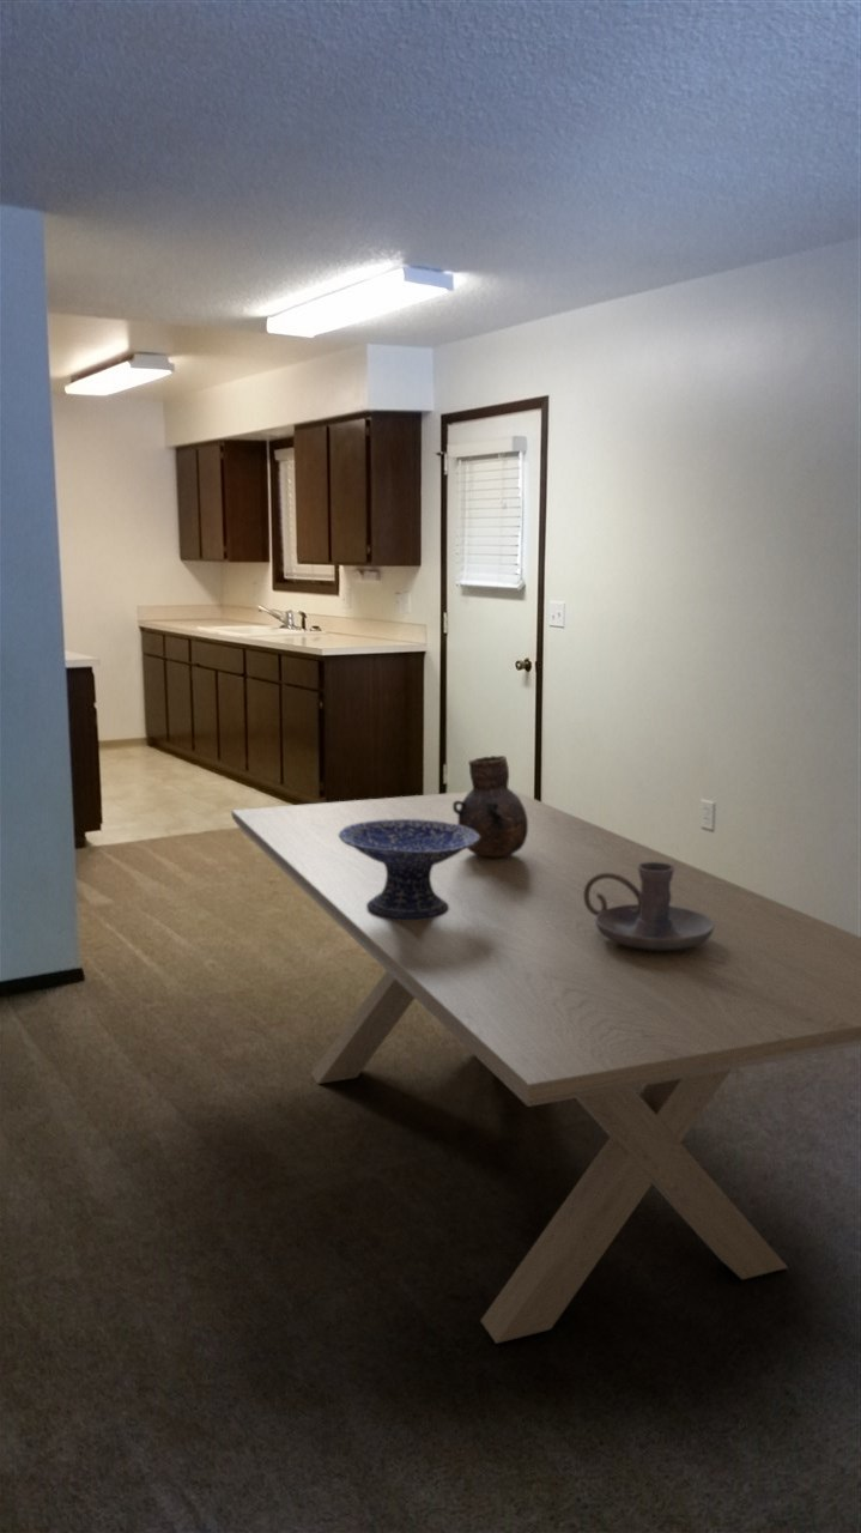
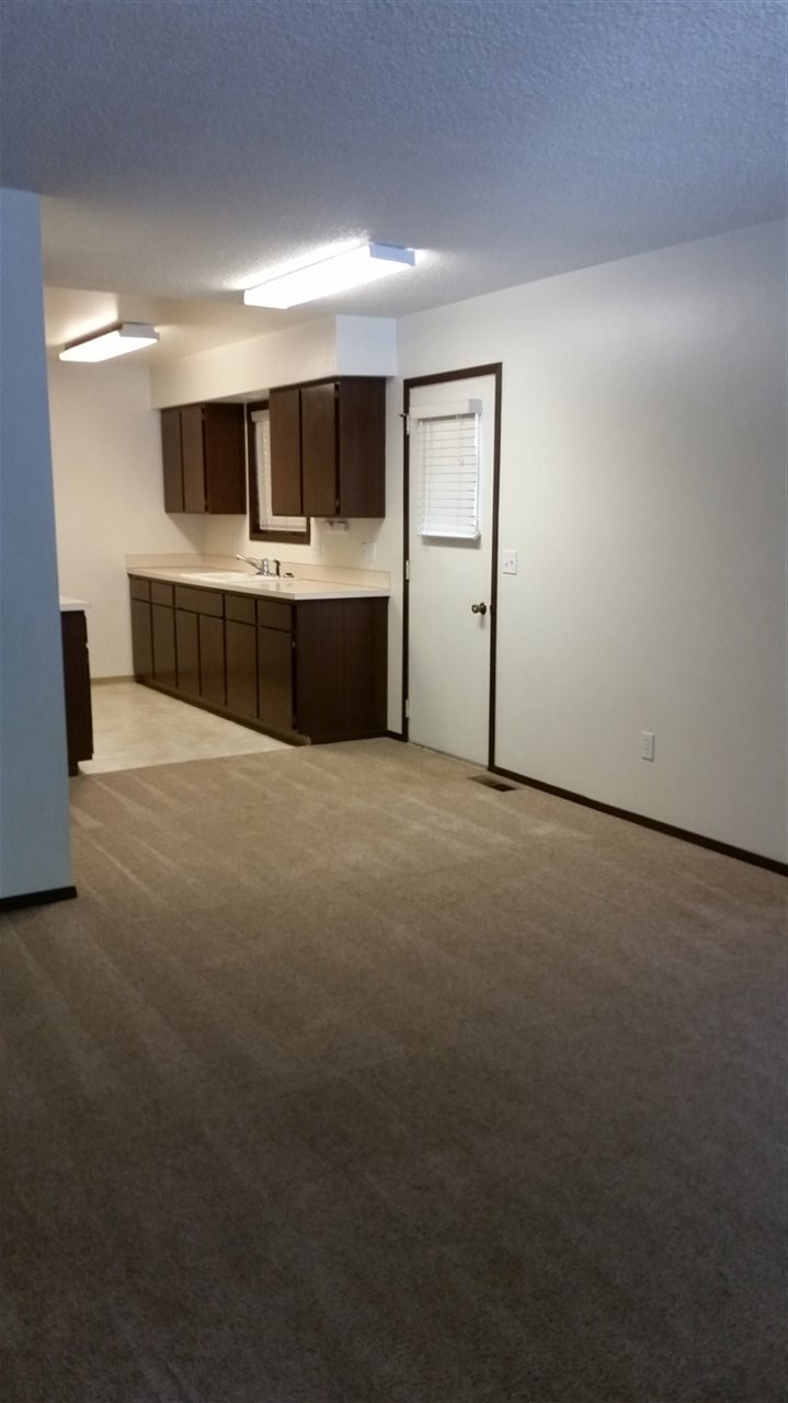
- vase (492, 805)
- candle holder (643, 899)
- decorative bowl (408, 869)
- dining table (514, 1020)
